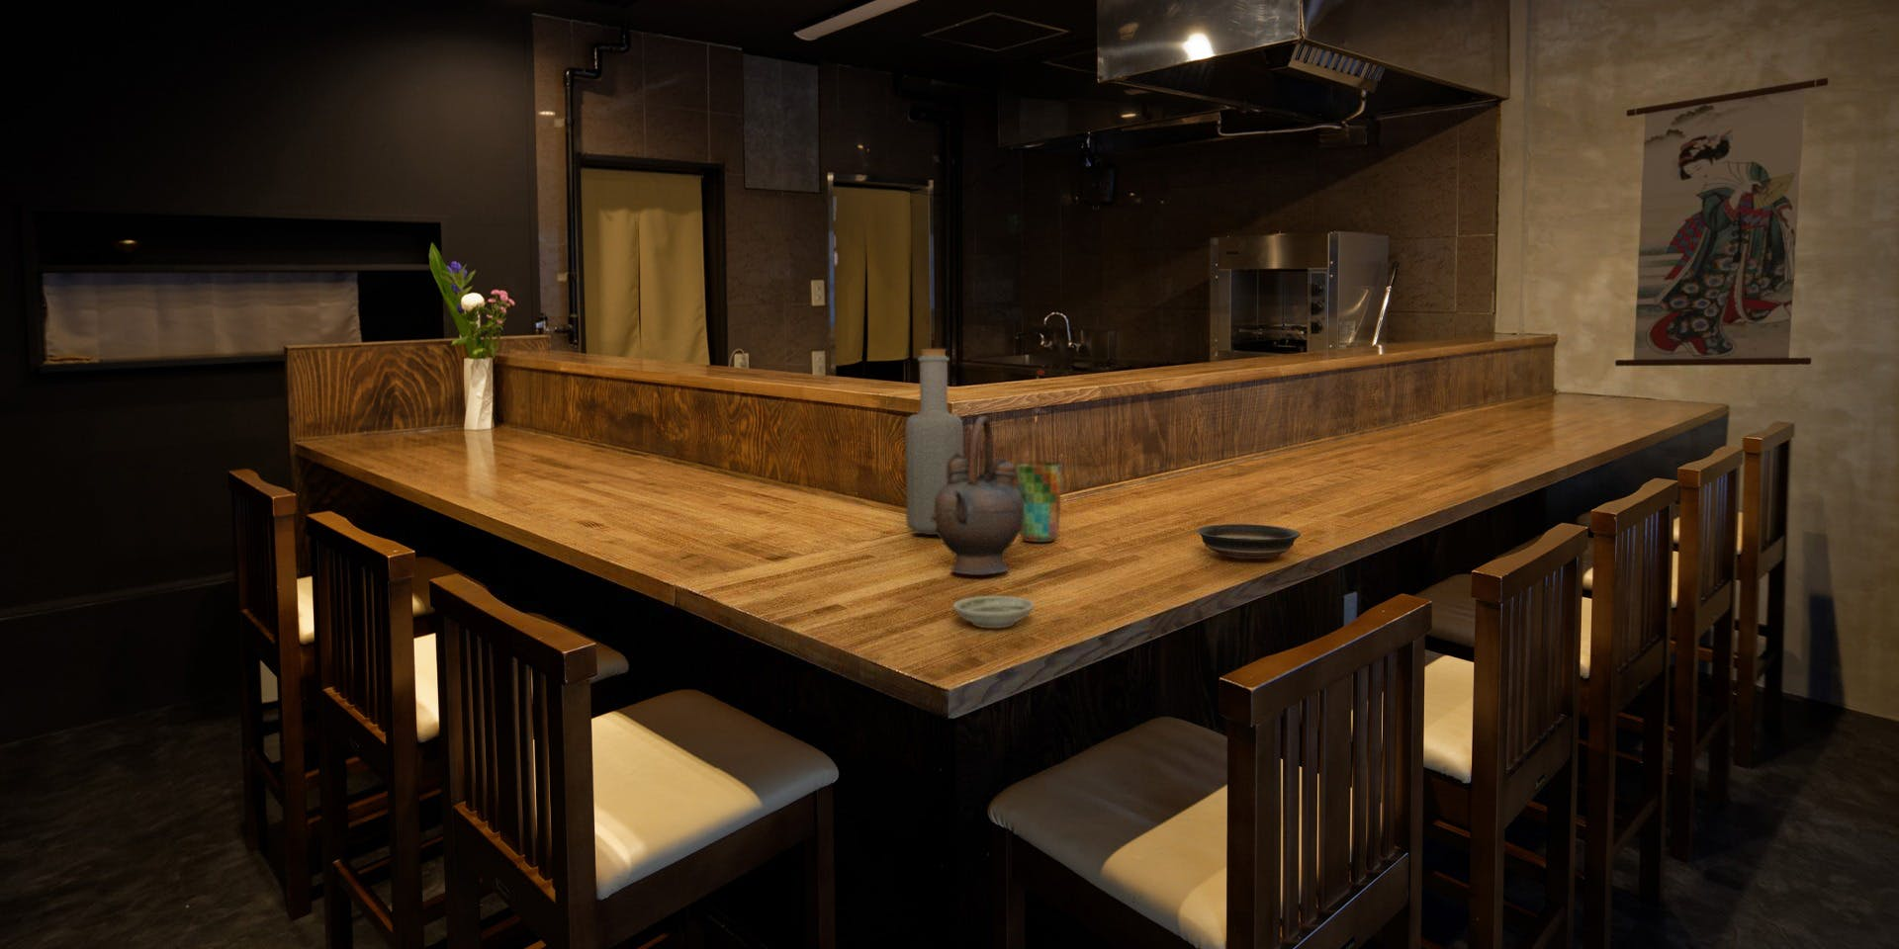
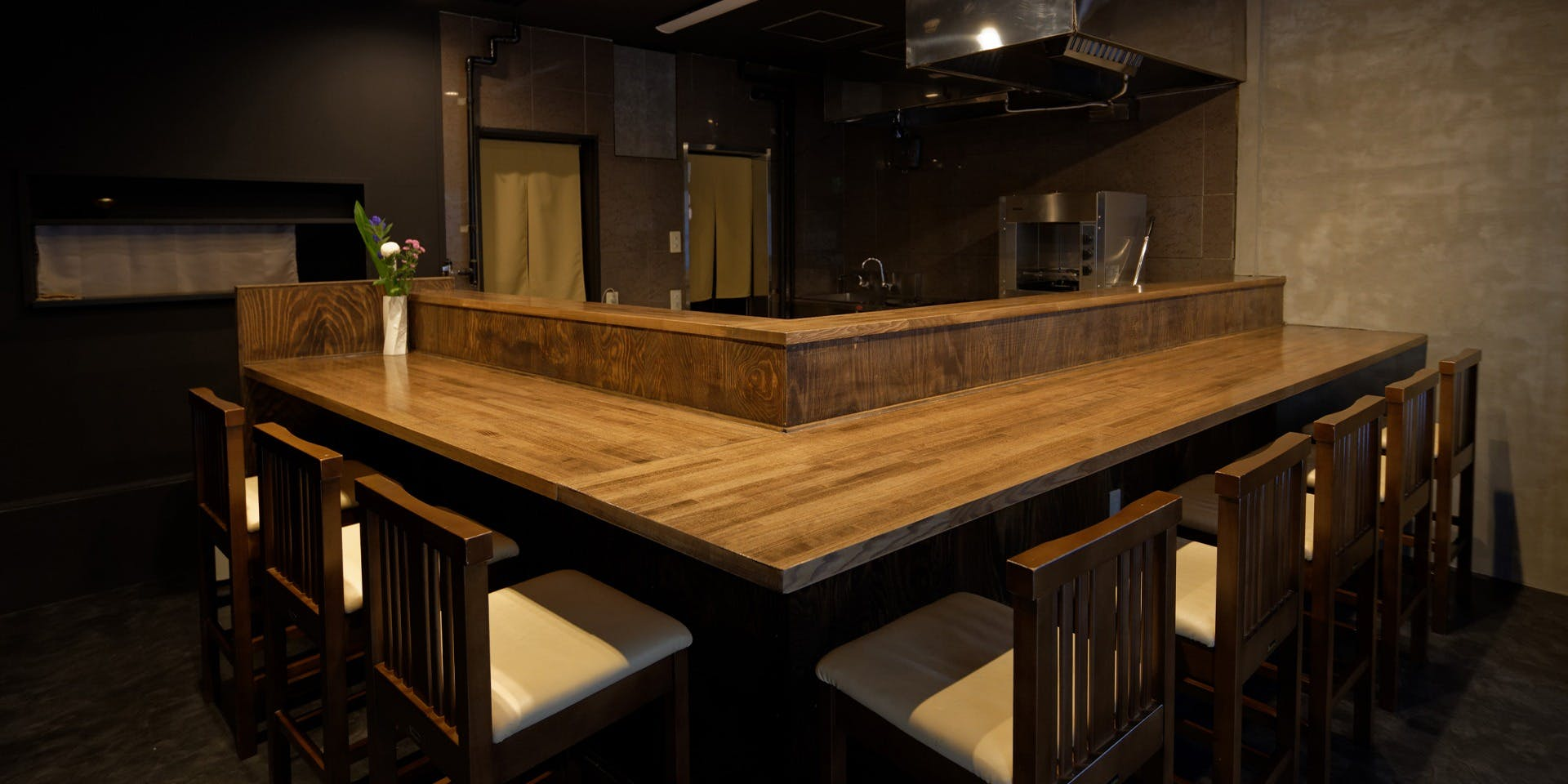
- saucer (993, 612)
- wall scroll (1715, 212)
- bottle (934, 442)
- saucer (1247, 542)
- teapot (974, 495)
- cup (1039, 502)
